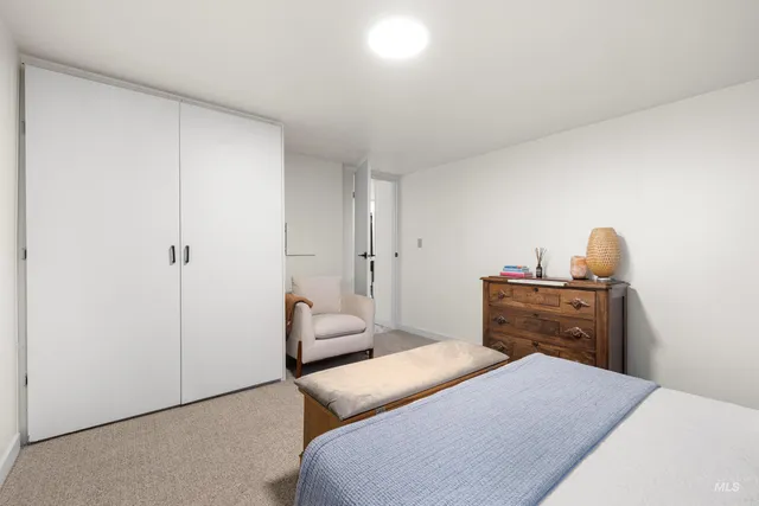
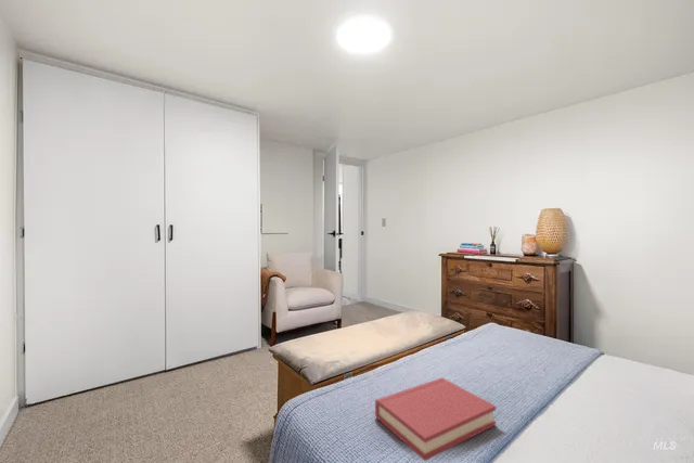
+ hardback book (434, 411)
